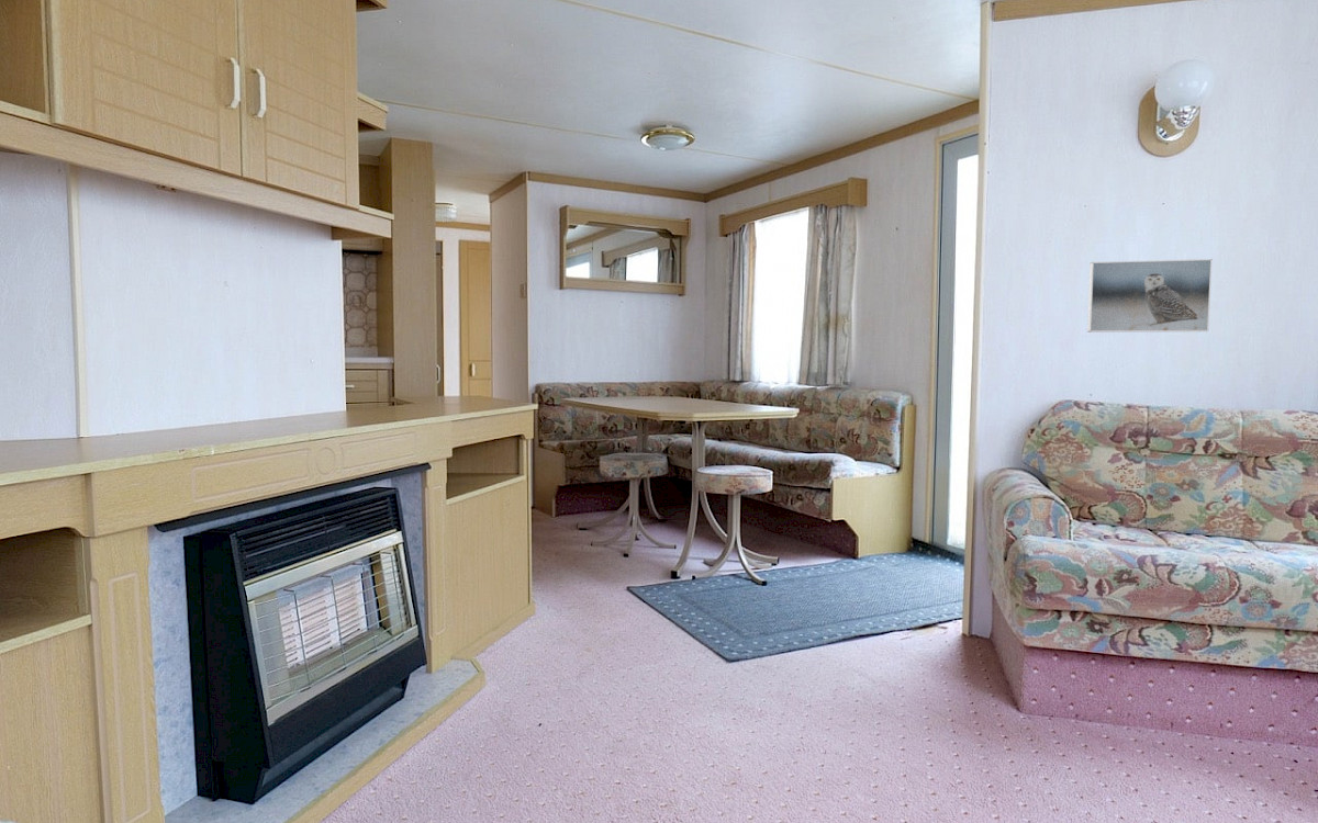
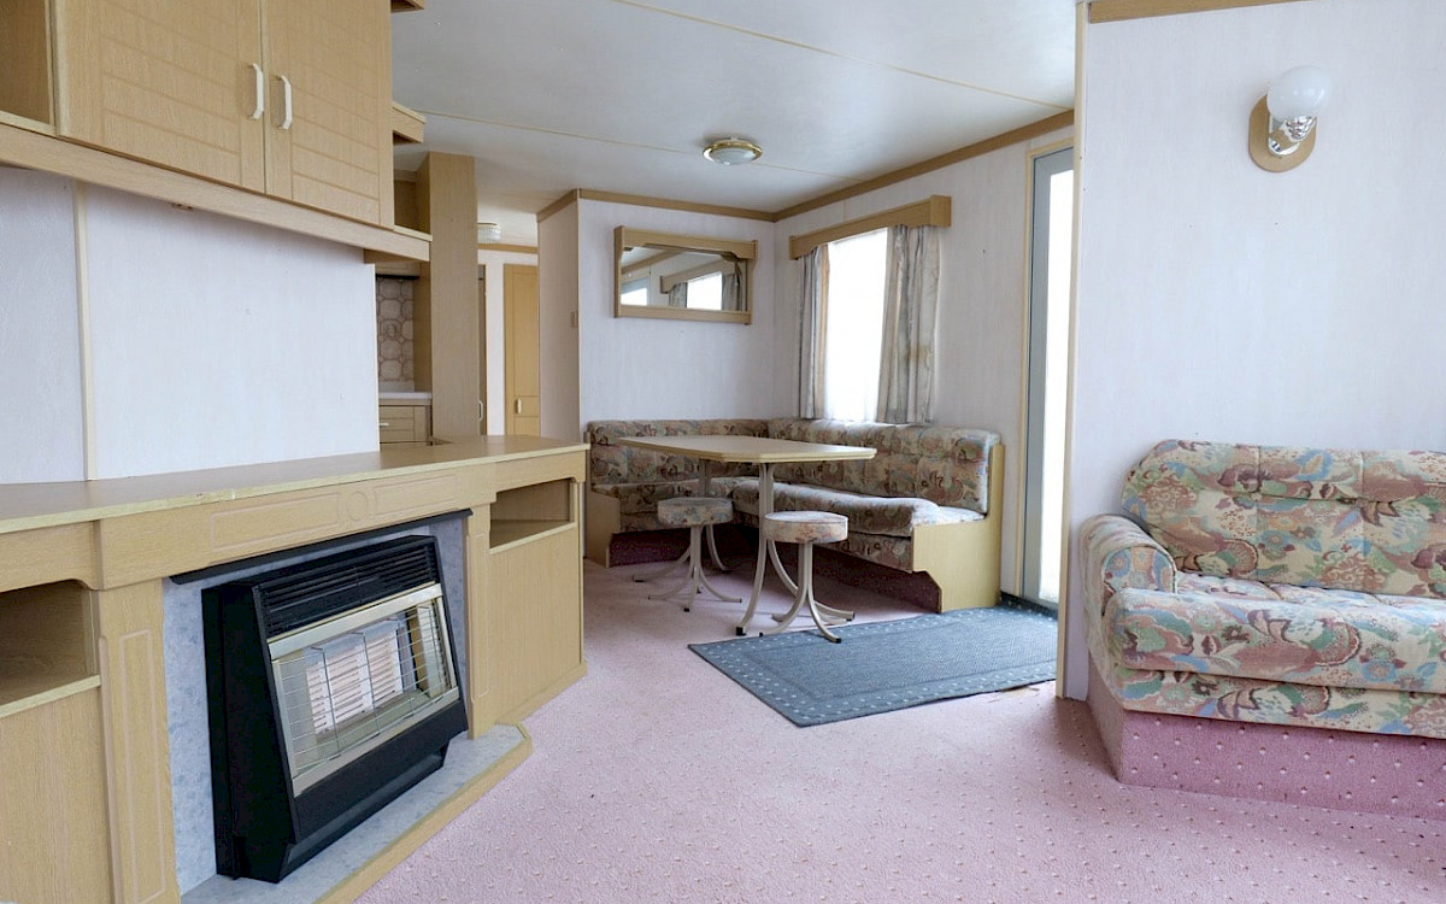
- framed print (1148, 296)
